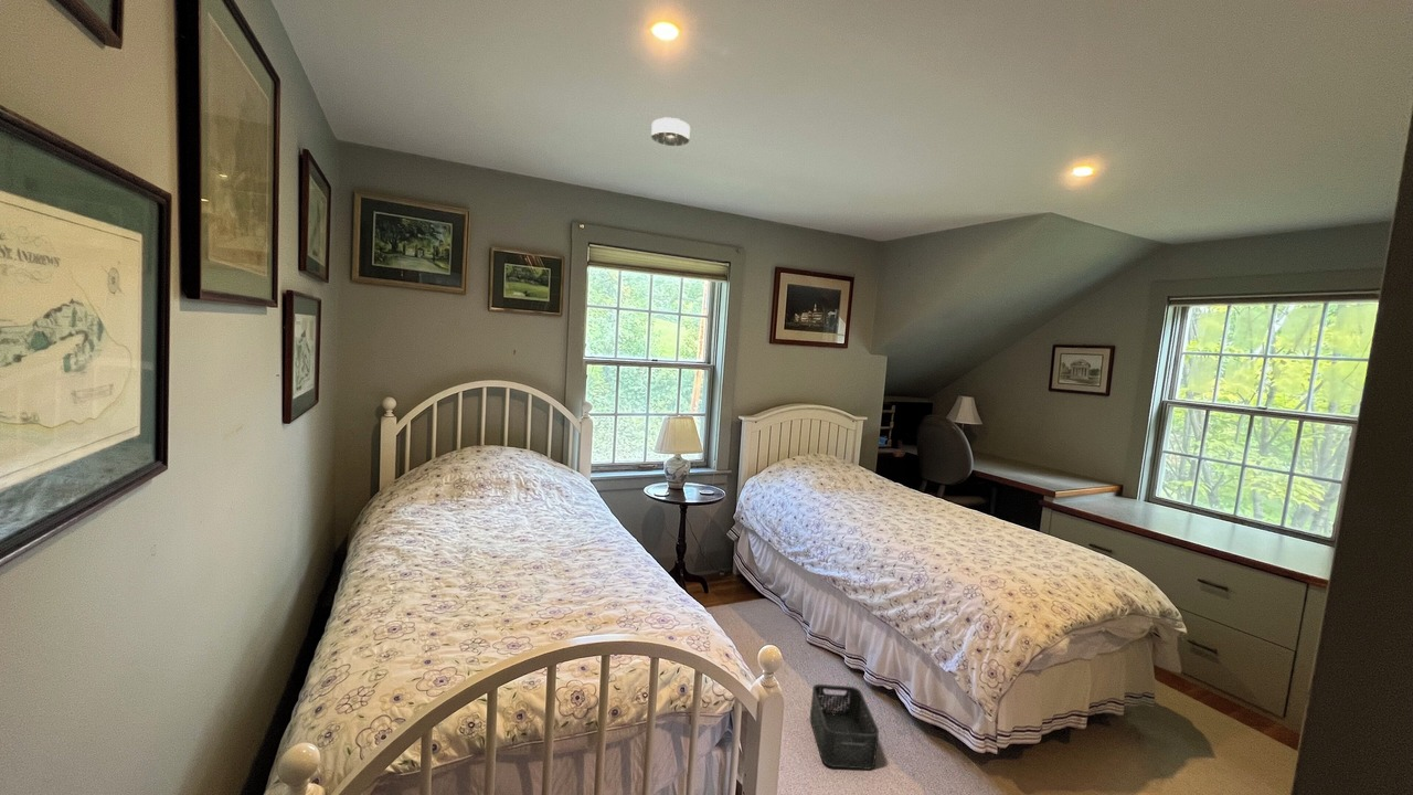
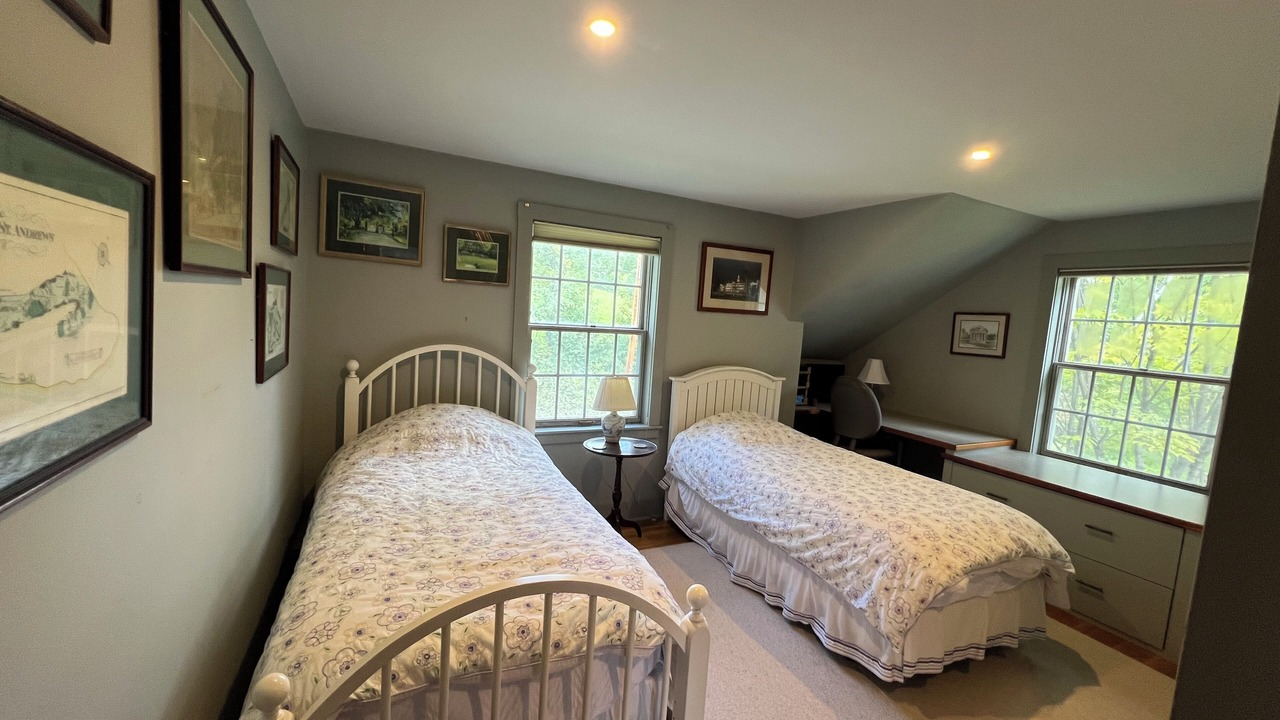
- smoke detector (670, 130)
- storage bin (842, 723)
